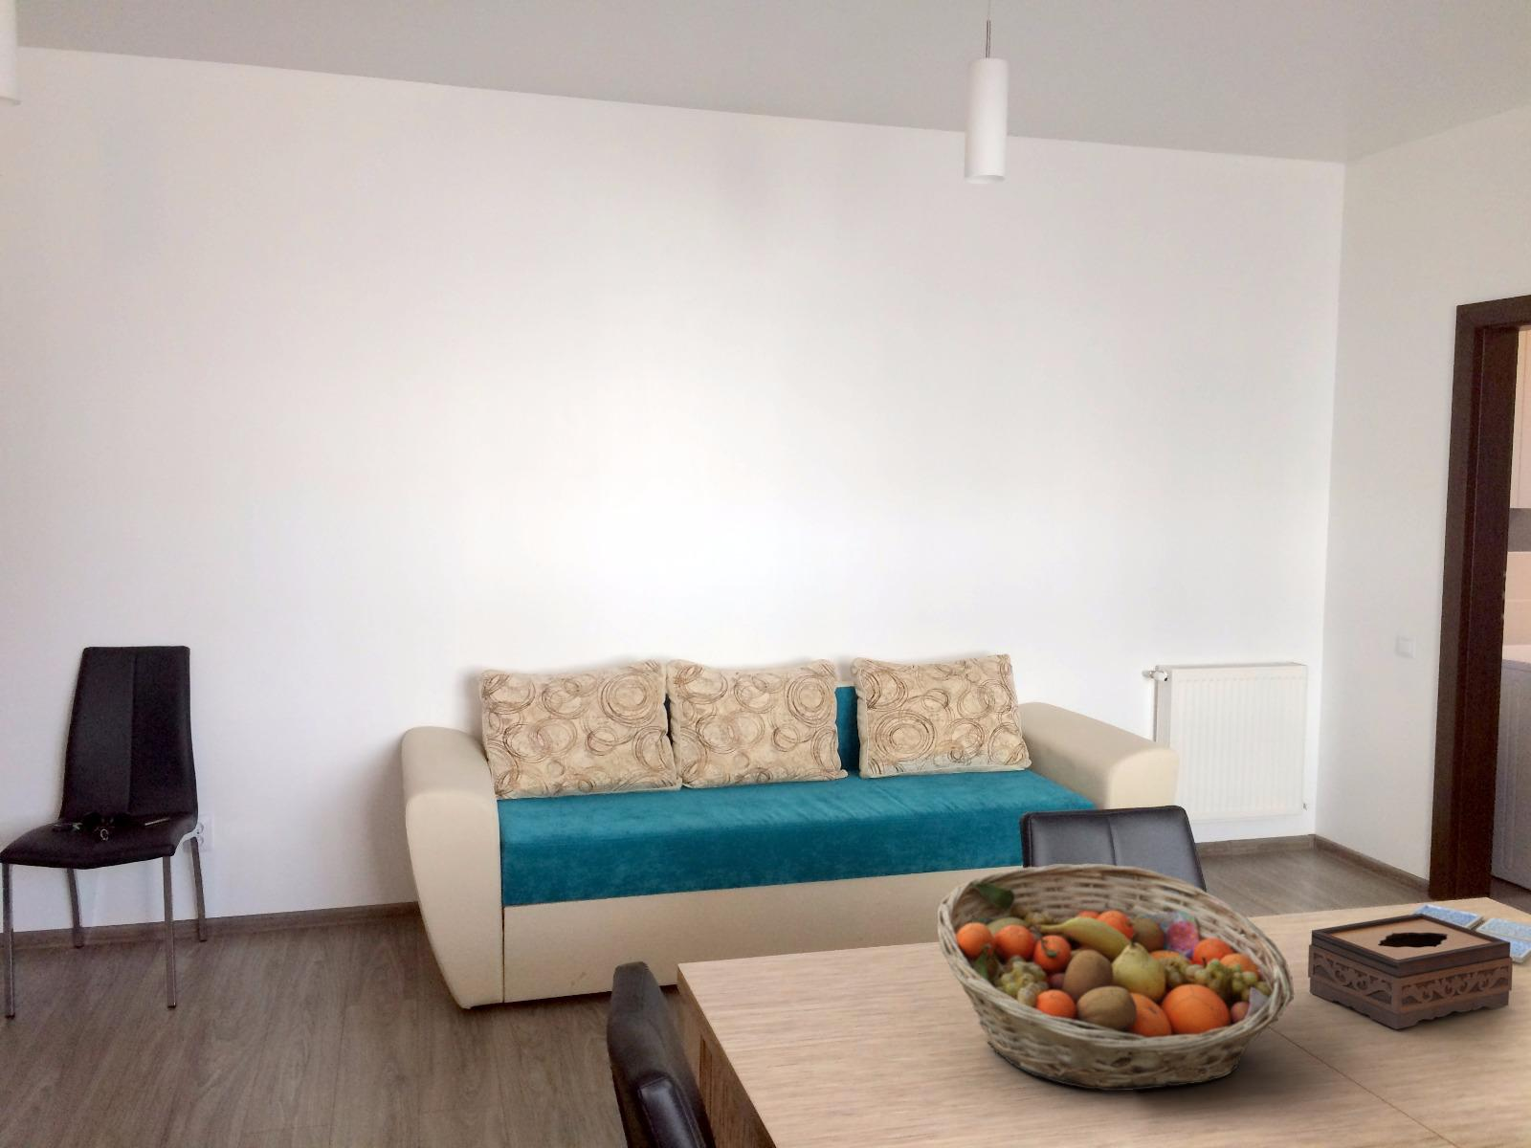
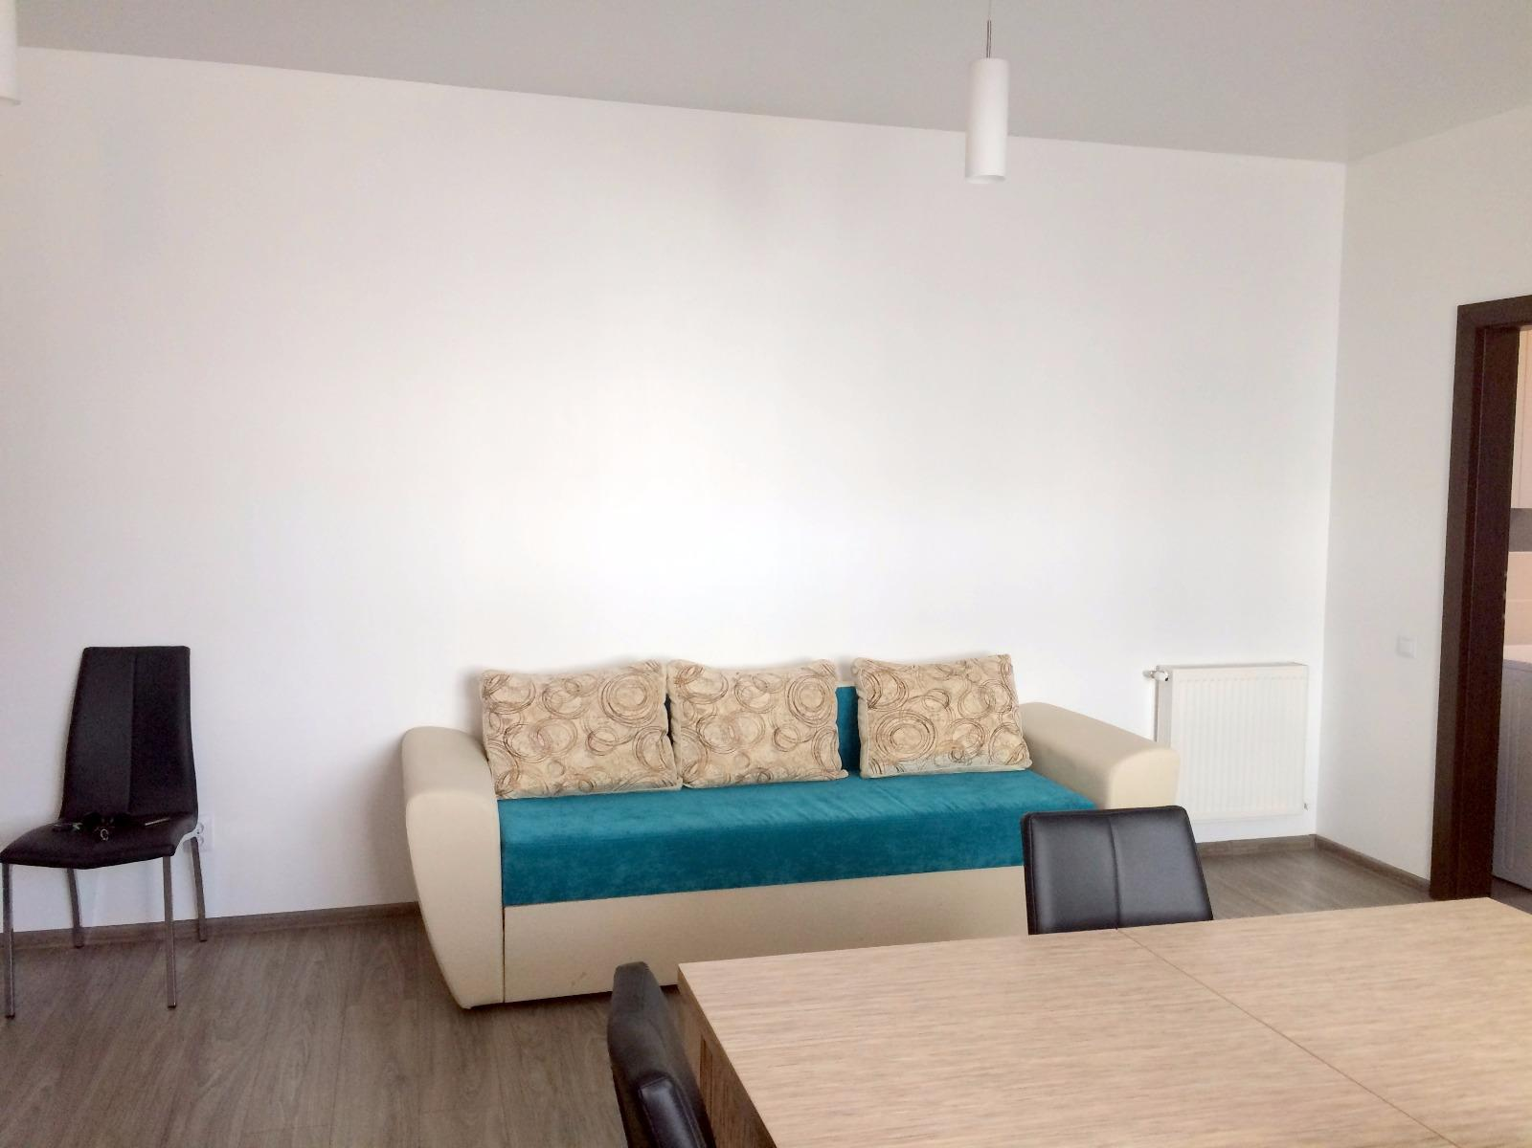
- tissue box (1408, 967)
- fruit basket (1108, 970)
- drink coaster (1470, 929)
